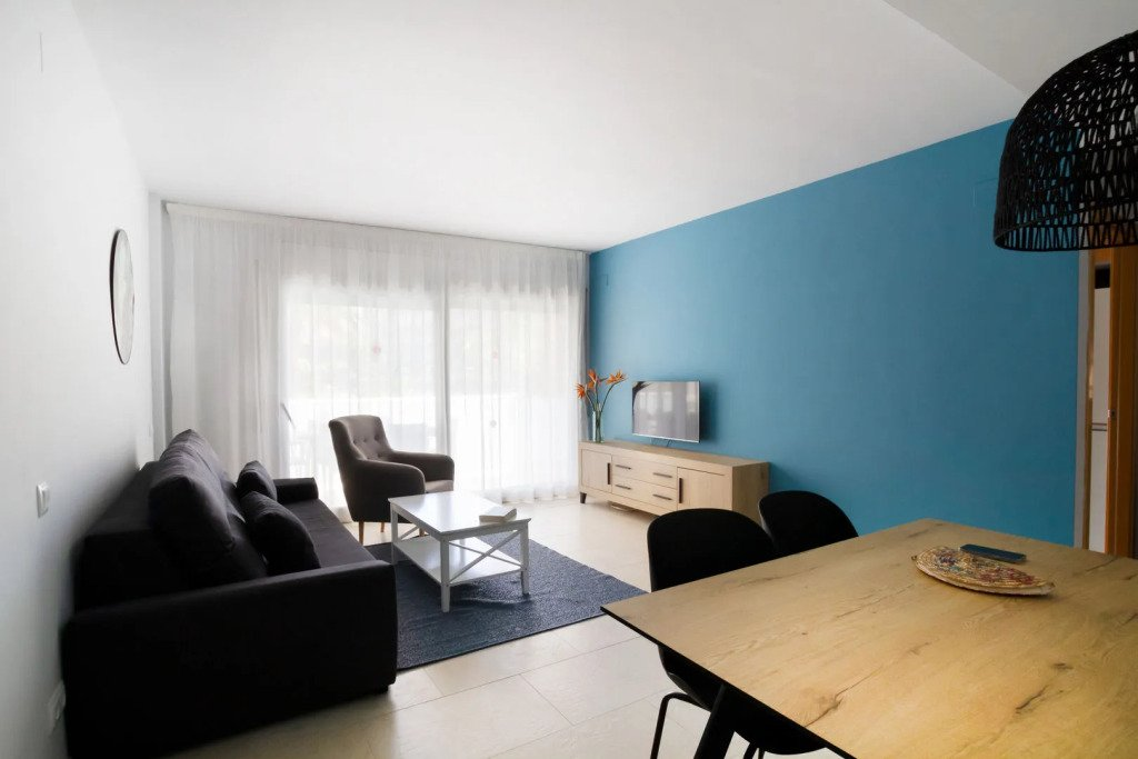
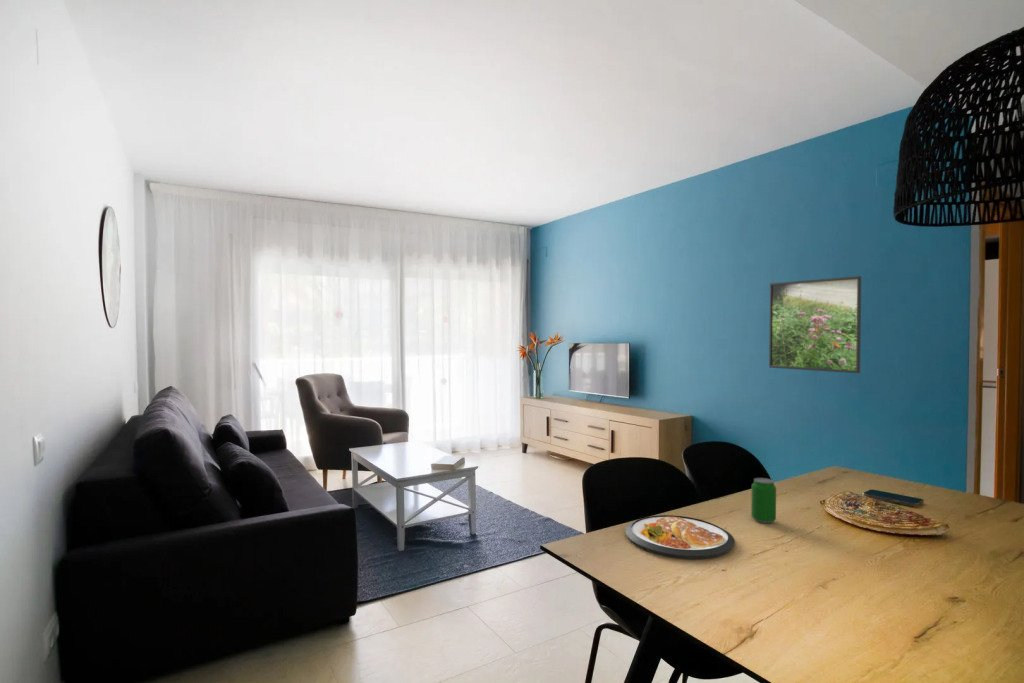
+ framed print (811, 325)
+ beverage can (763, 500)
+ dish (678, 532)
